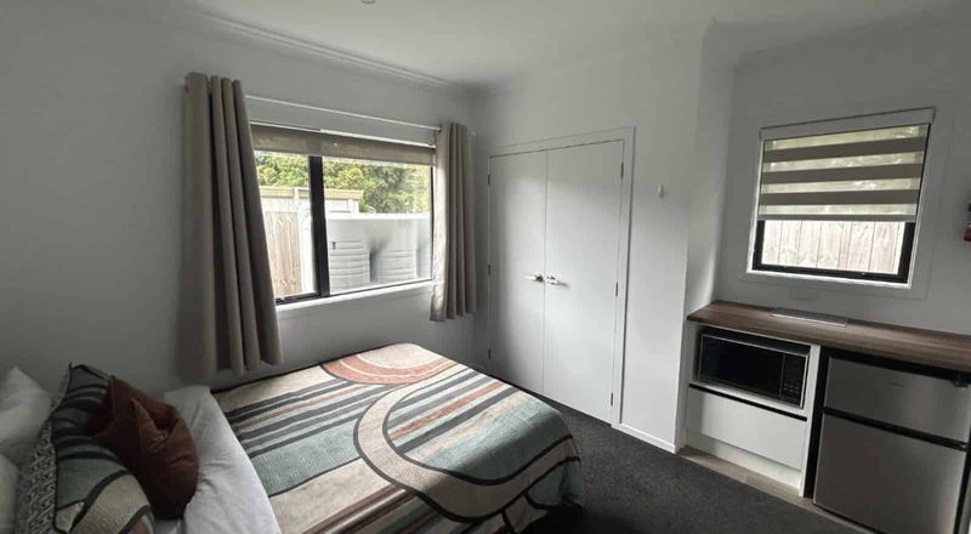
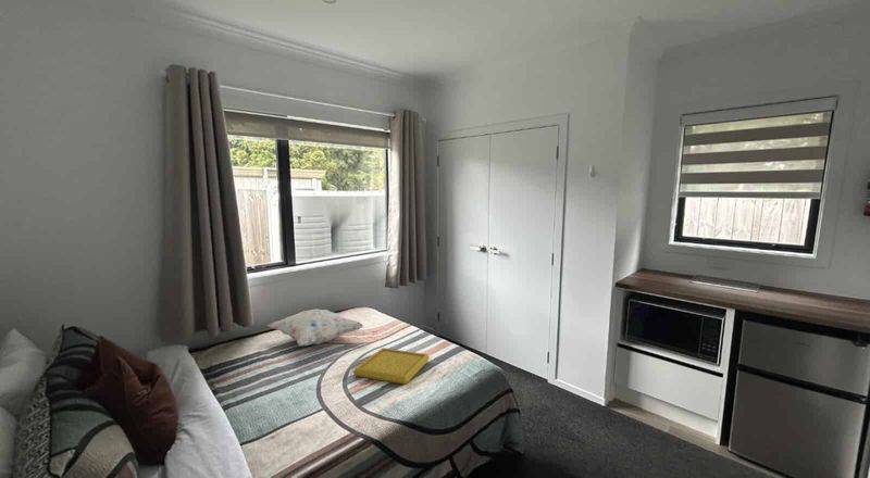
+ decorative pillow (315, 325)
+ serving tray (393, 364)
